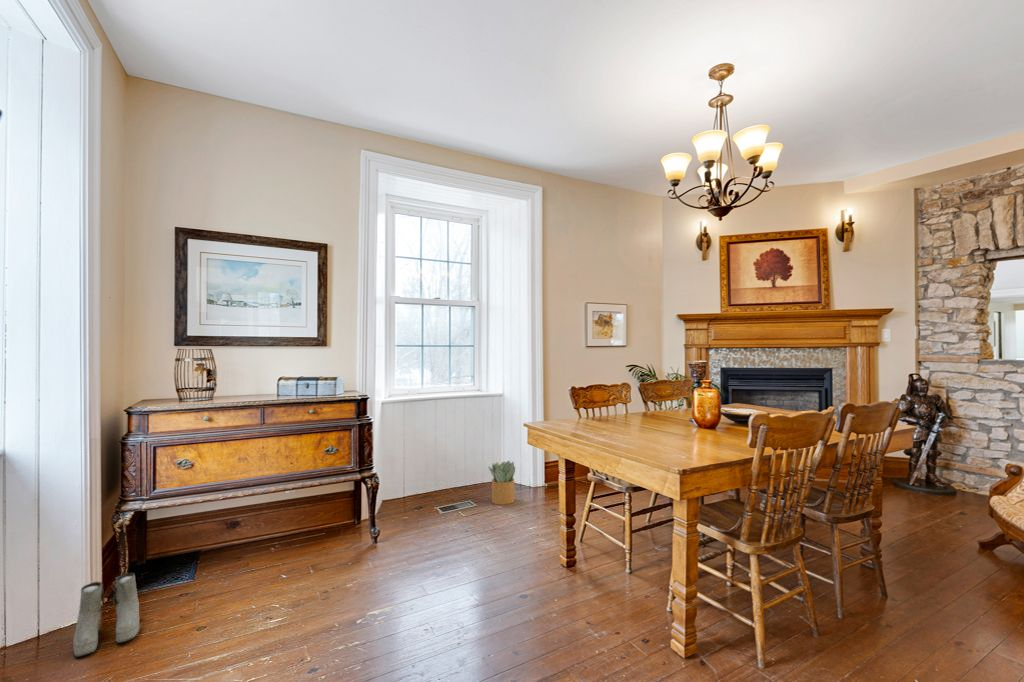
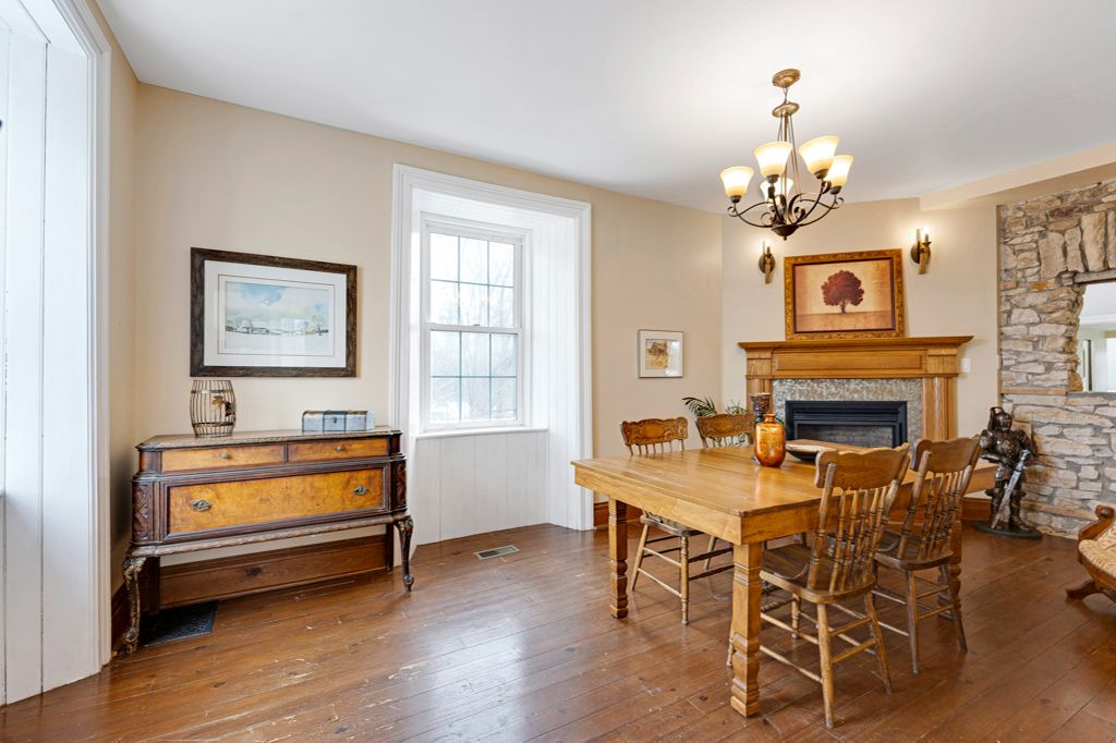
- boots (104, 606)
- potted plant (501, 482)
